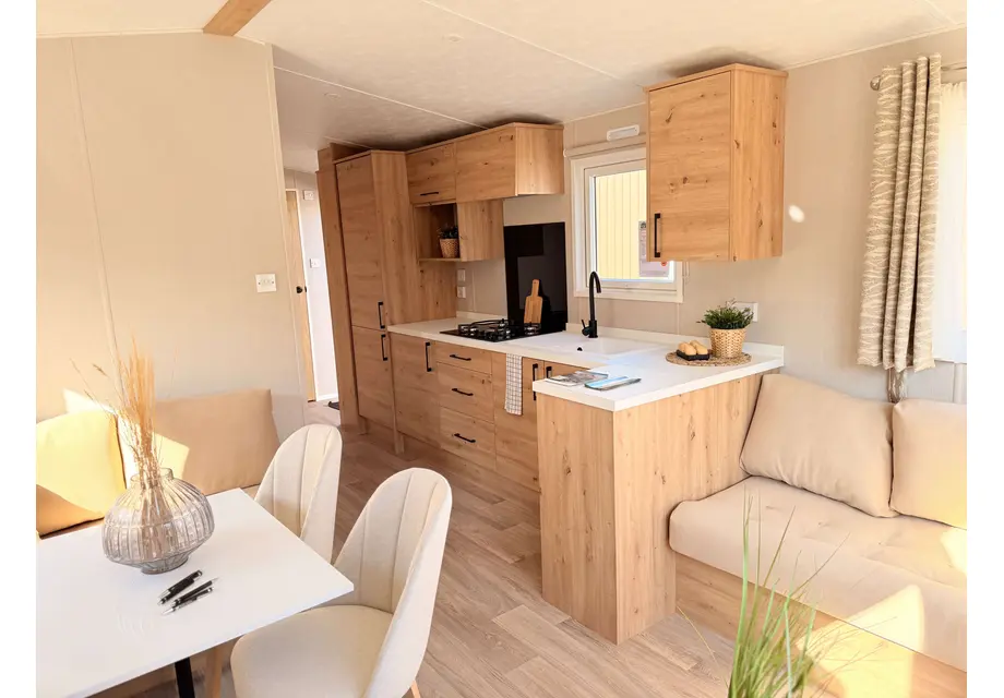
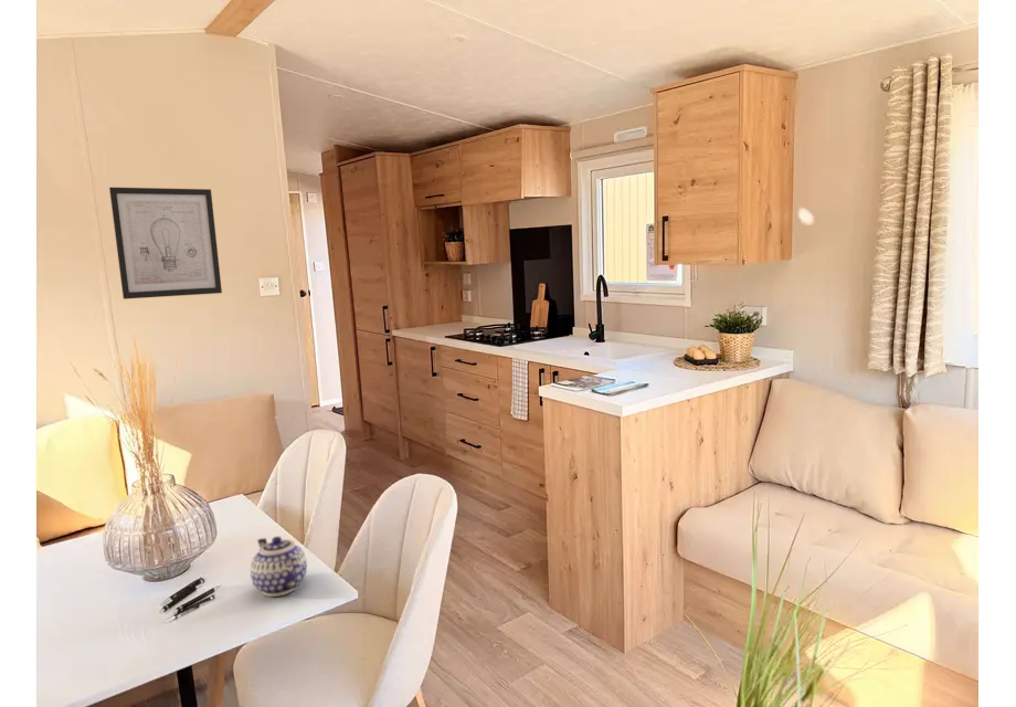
+ teapot (278, 562)
+ wall art (168, 242)
